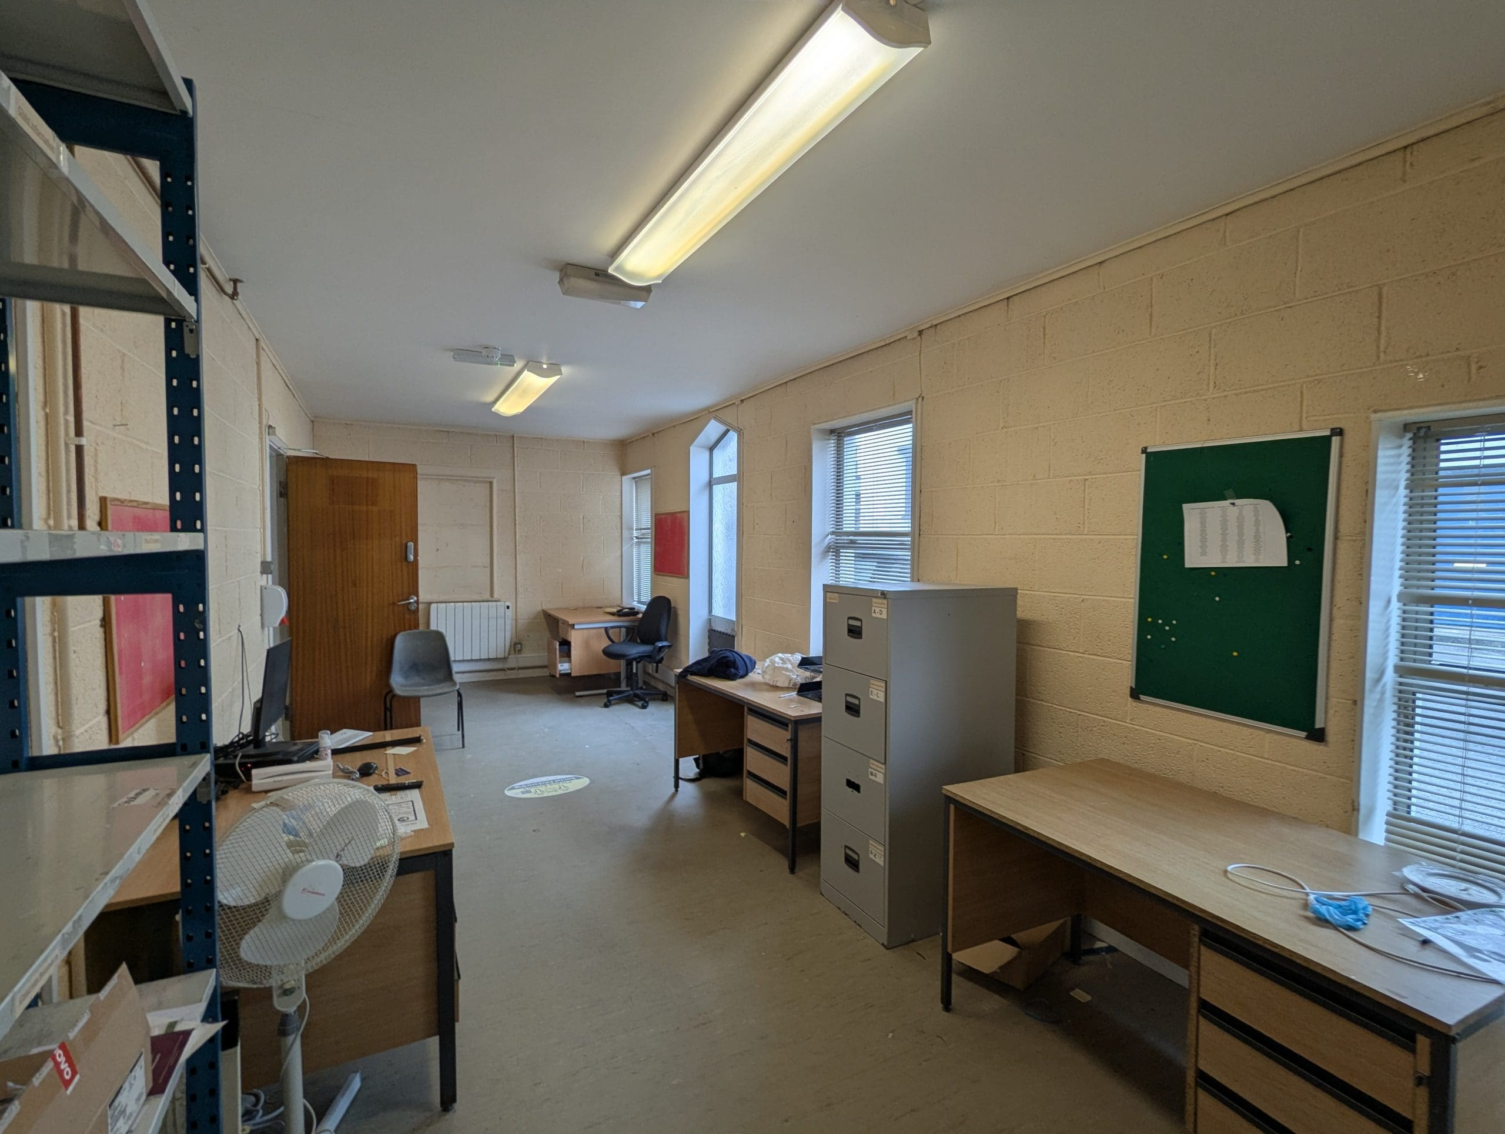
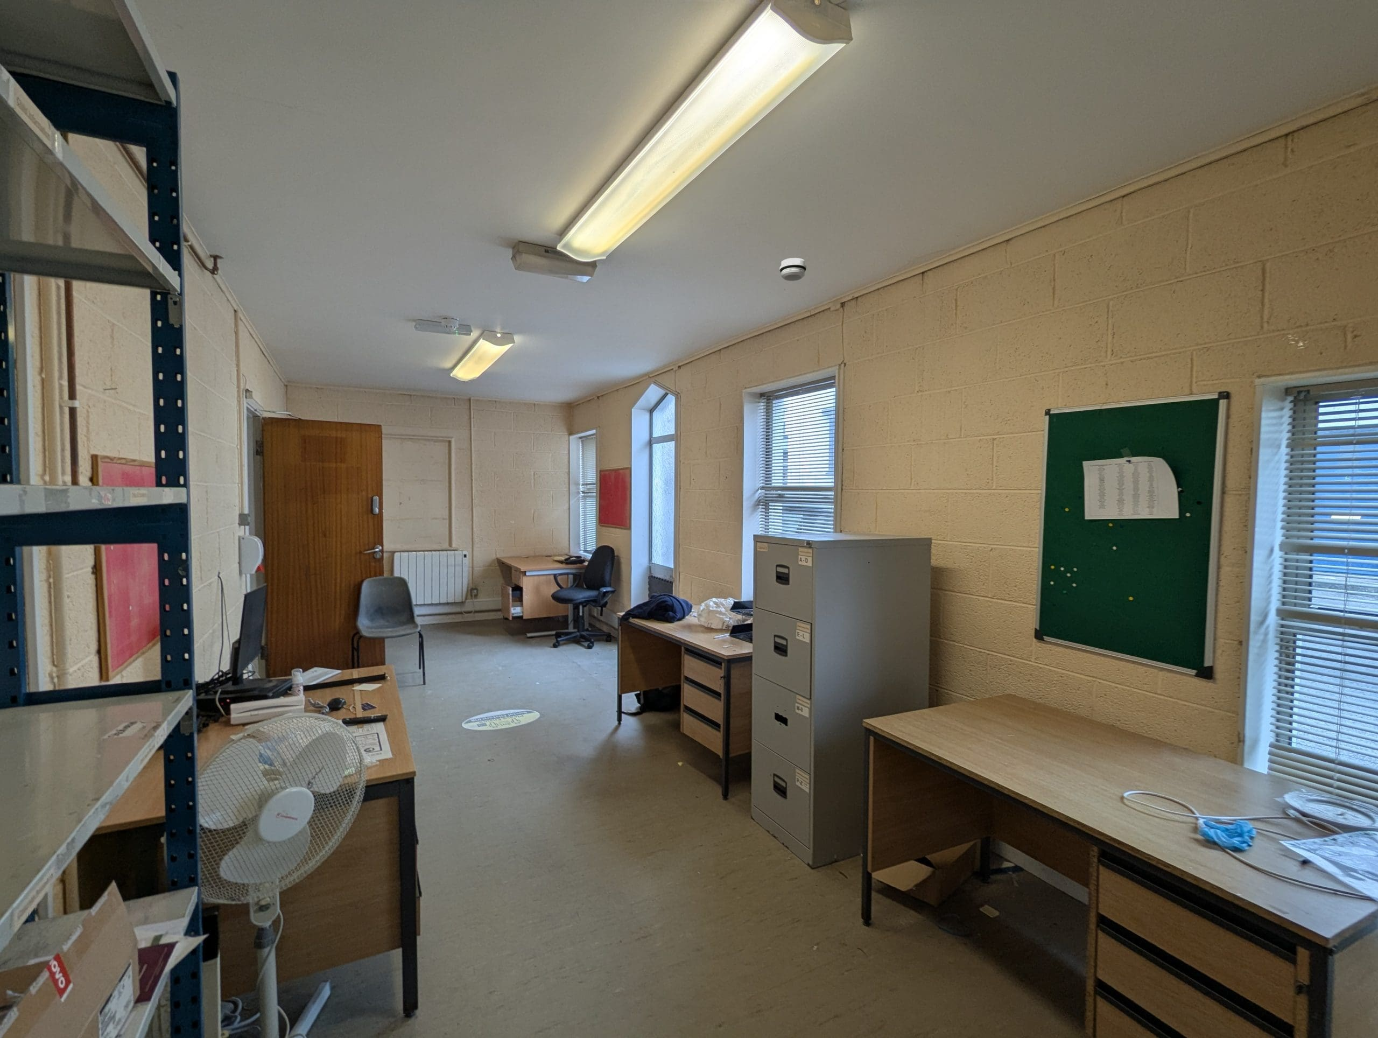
+ smoke detector (793, 269)
